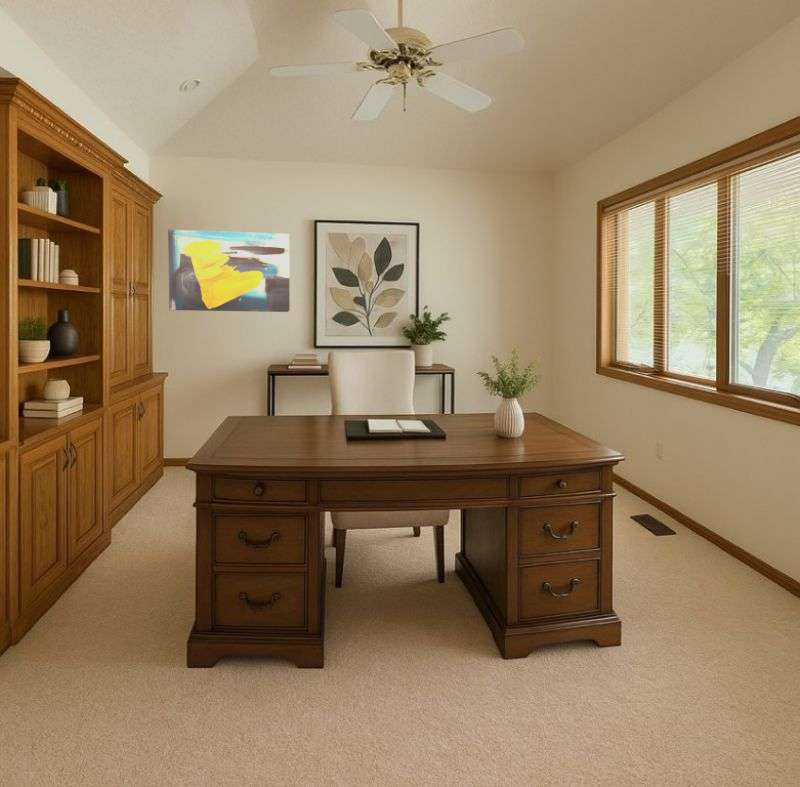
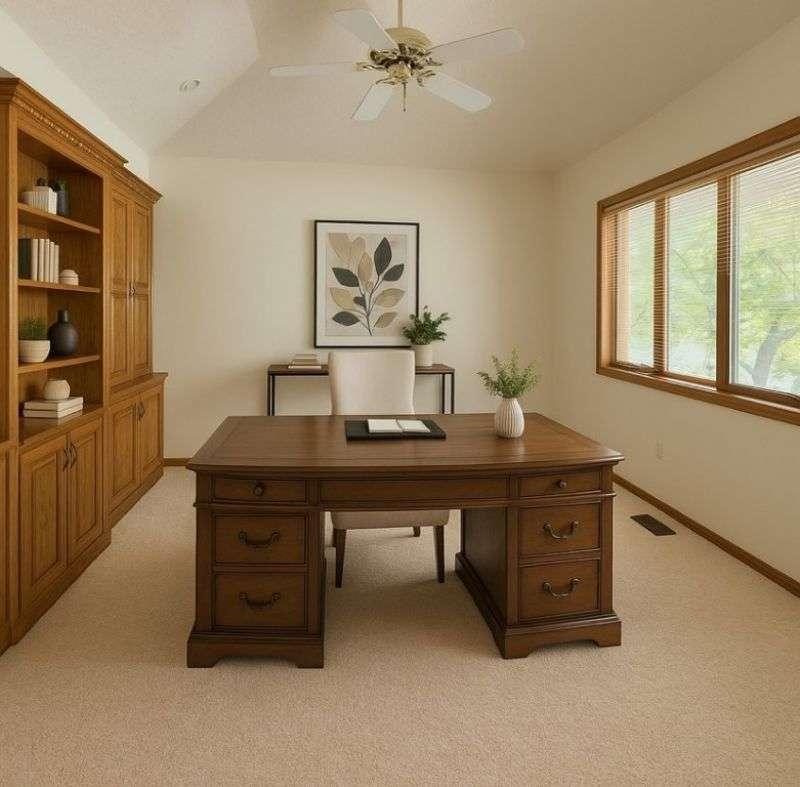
- wall art (230, 271)
